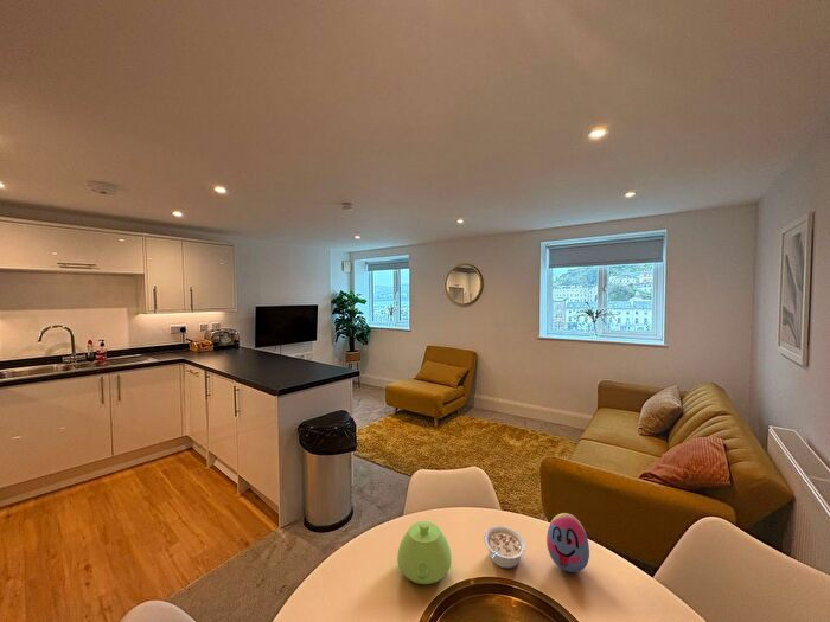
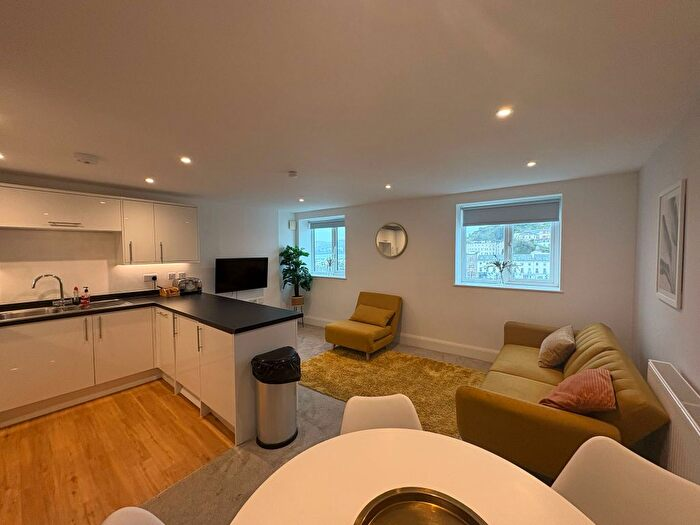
- decorative egg (567, 540)
- teapot (423, 552)
- legume (504, 549)
